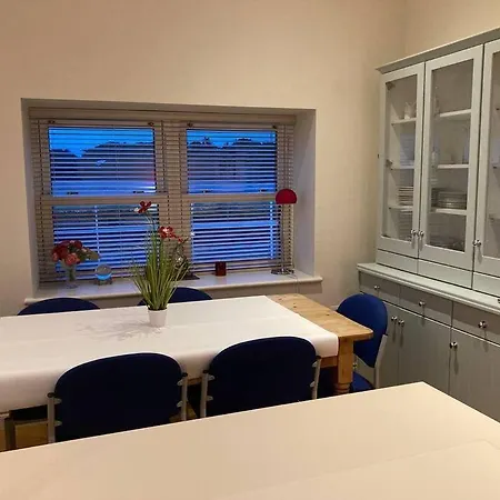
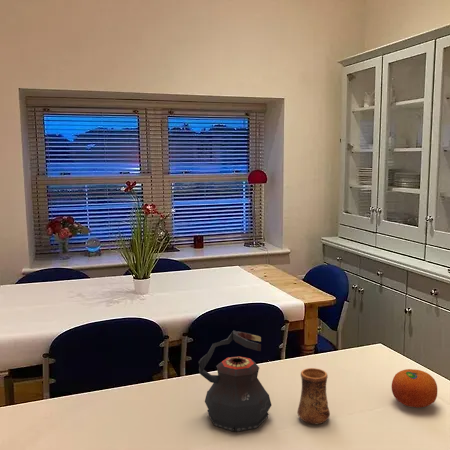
+ cup (313, 395)
+ fruit (414, 388)
+ teapot (235, 375)
